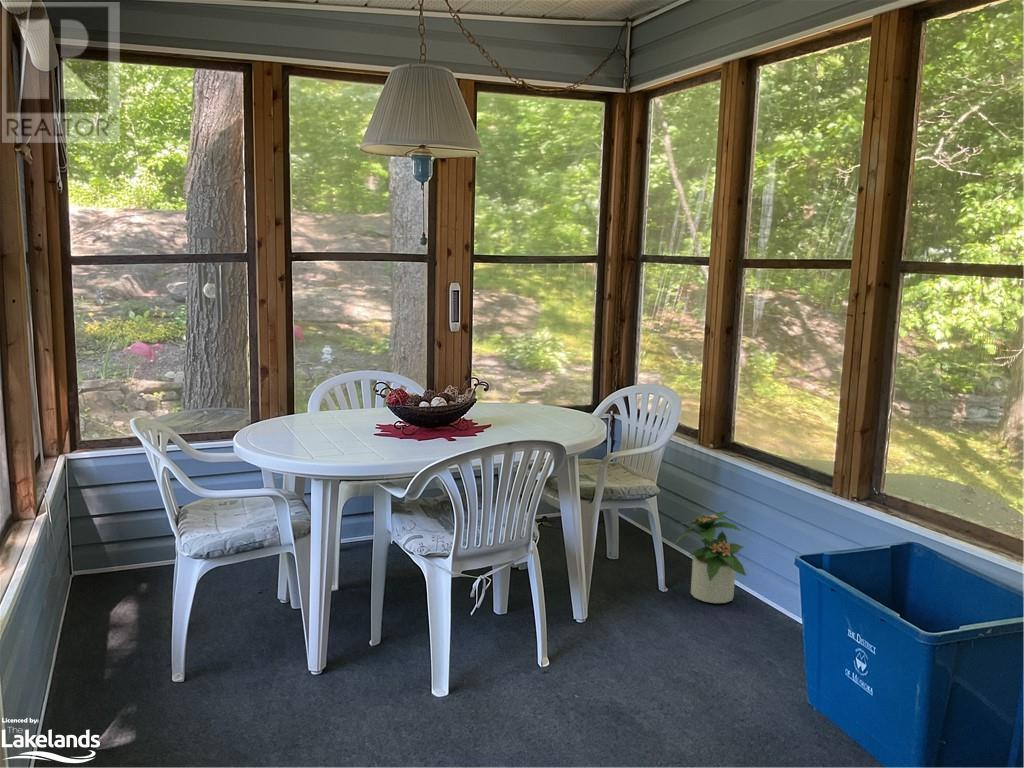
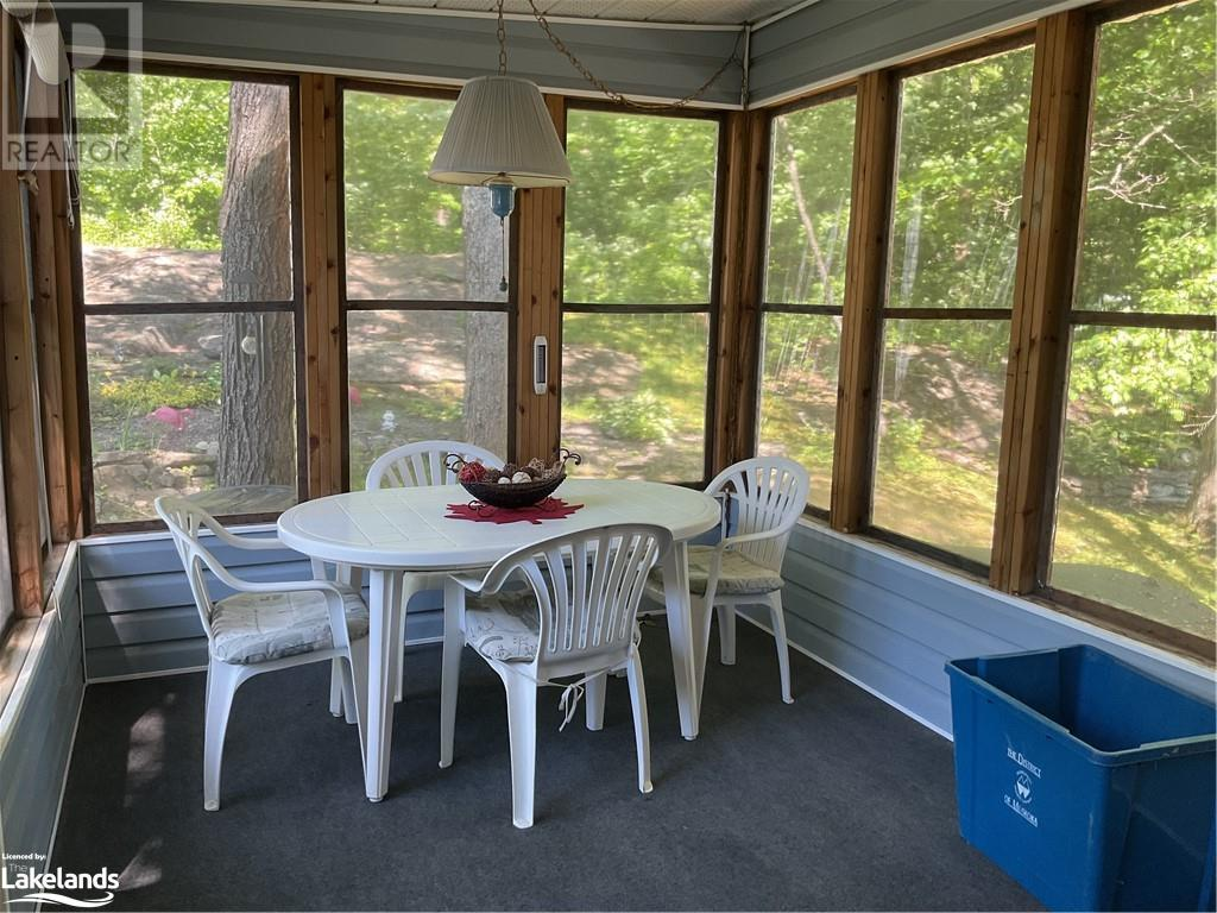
- potted plant (709, 554)
